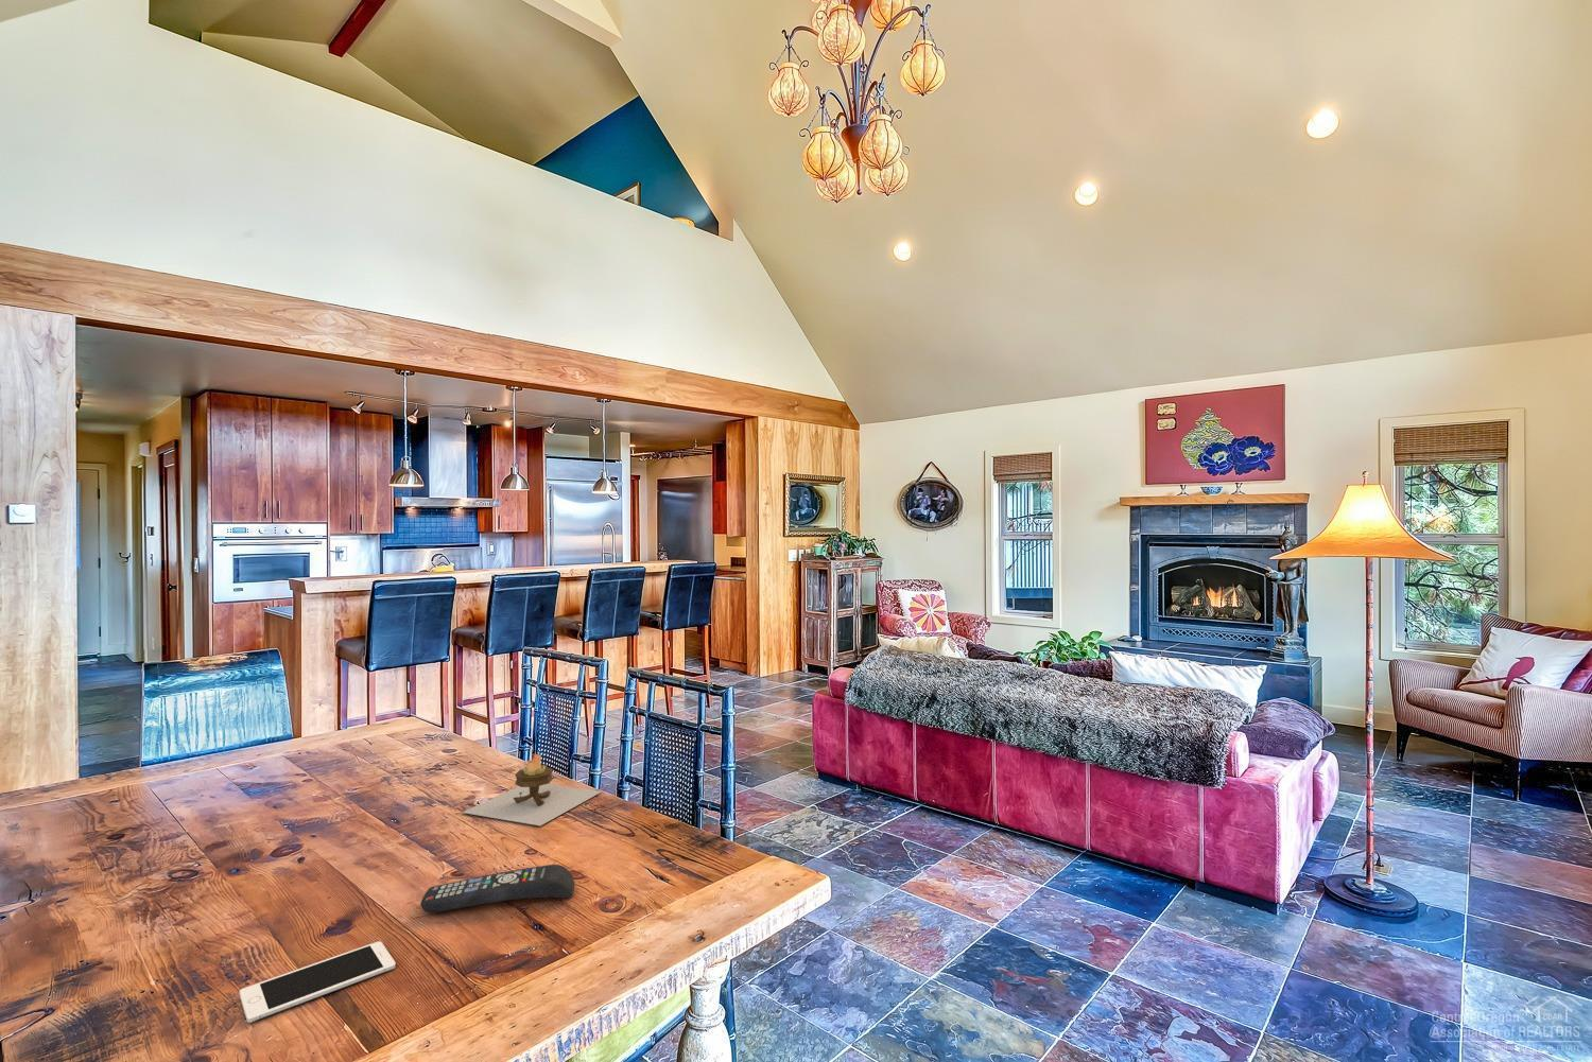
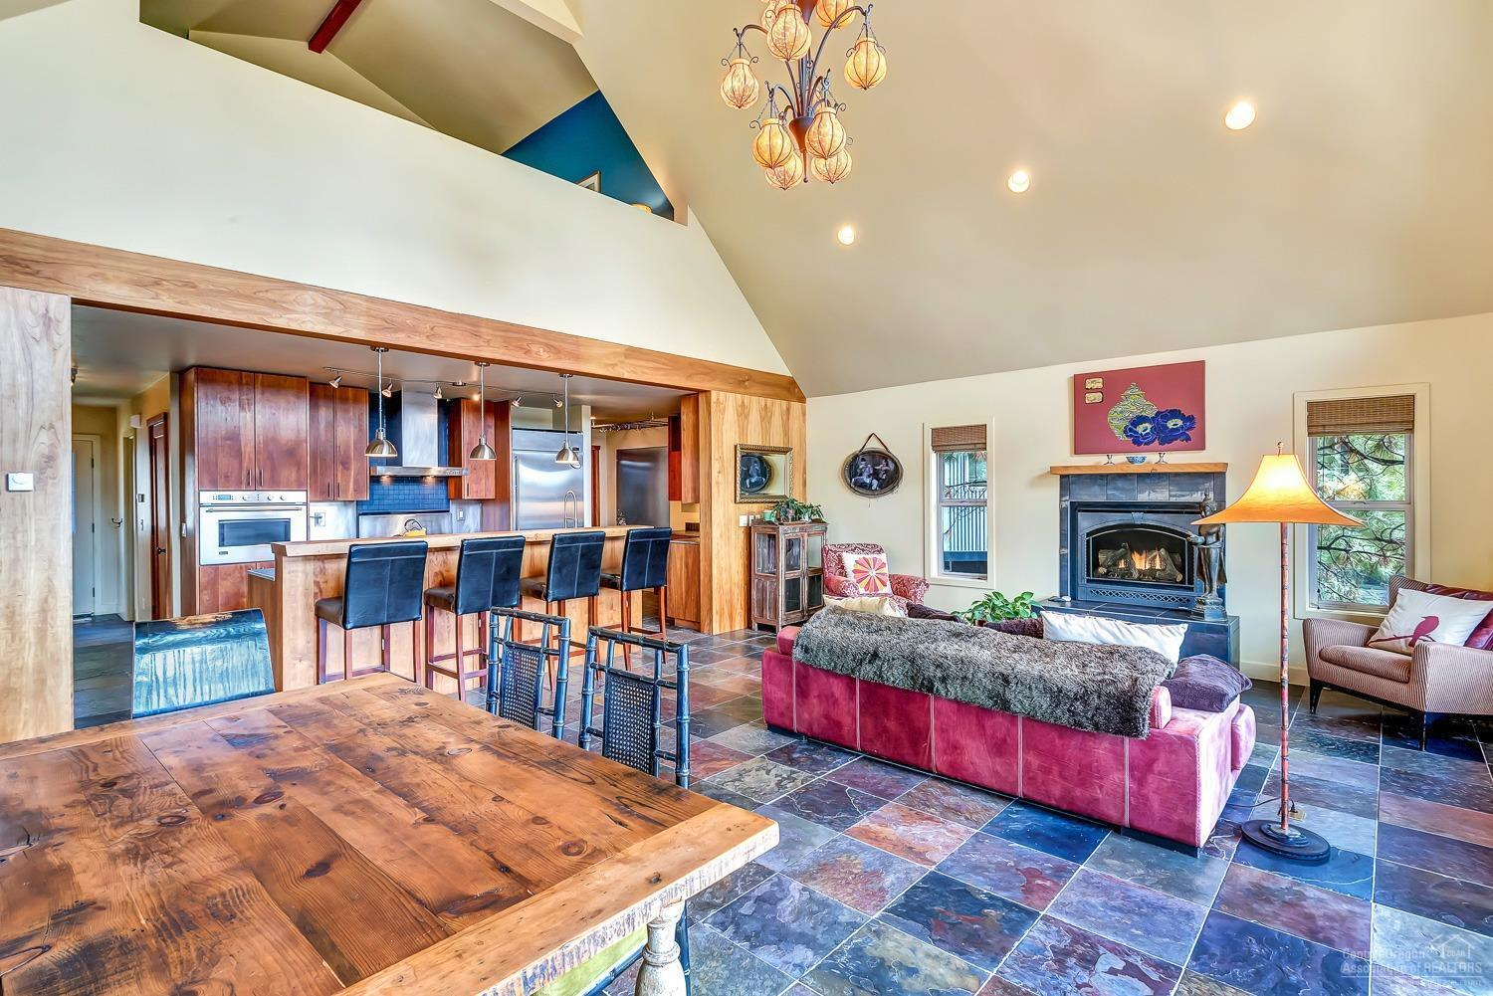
- cell phone (319, 978)
- candle (533, 778)
- remote control (500, 888)
